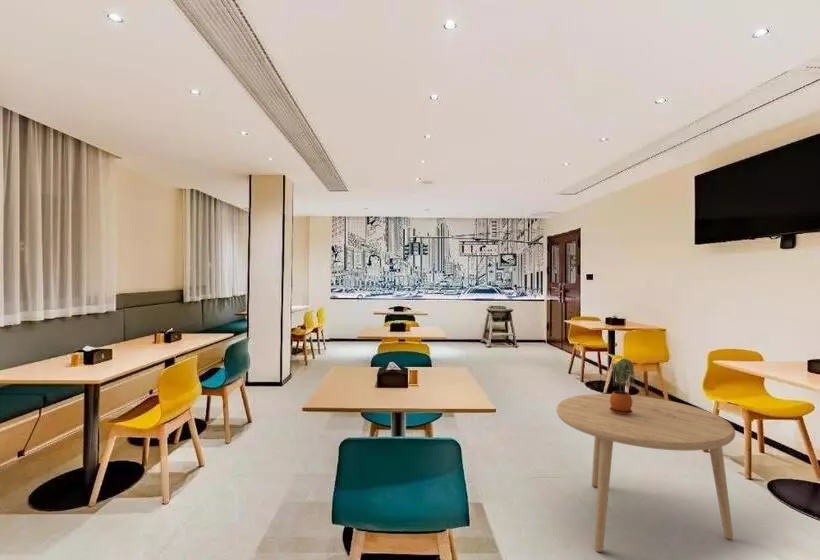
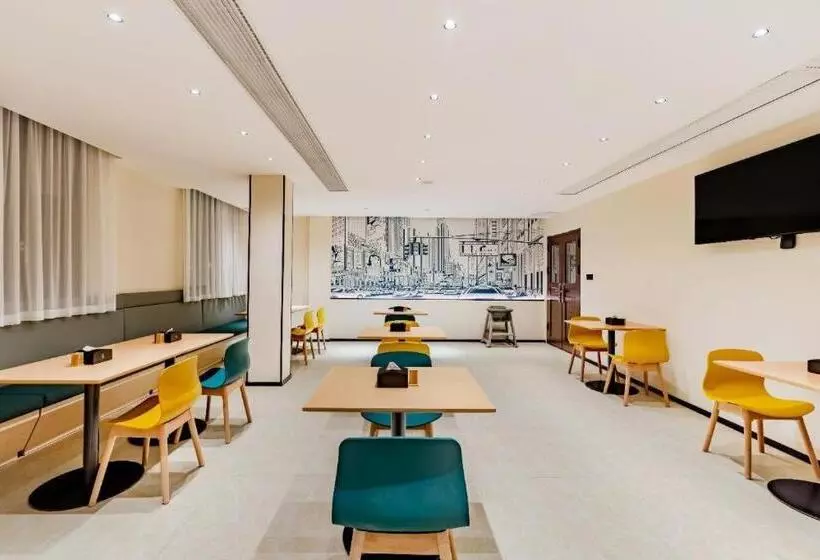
- potted plant (623, 385)
- dining table (638, 446)
